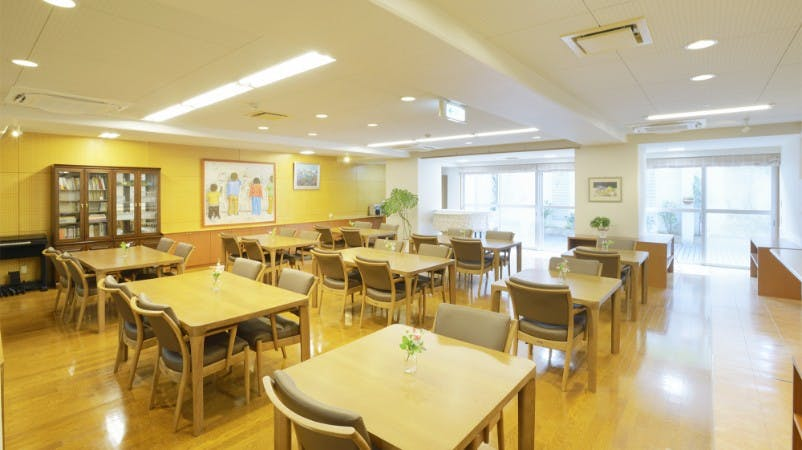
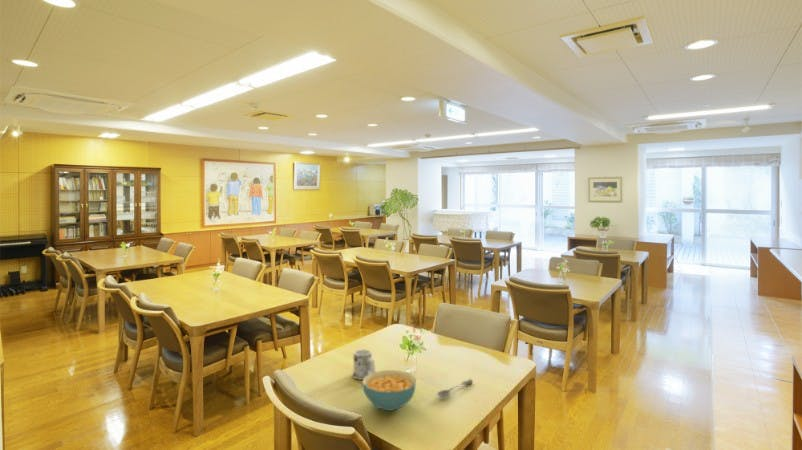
+ cereal bowl (389, 393)
+ mug (365, 365)
+ soupspoon (454, 387)
